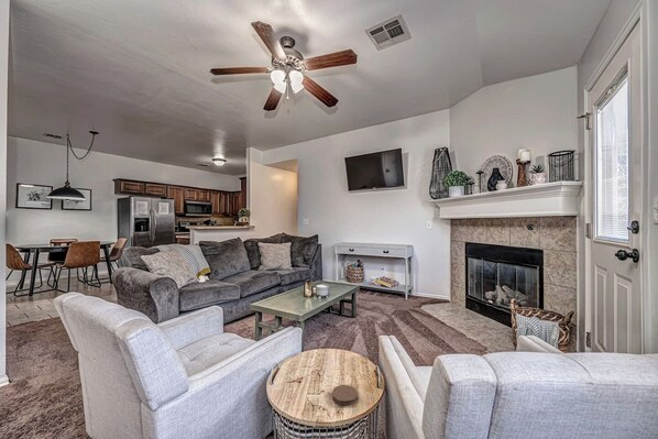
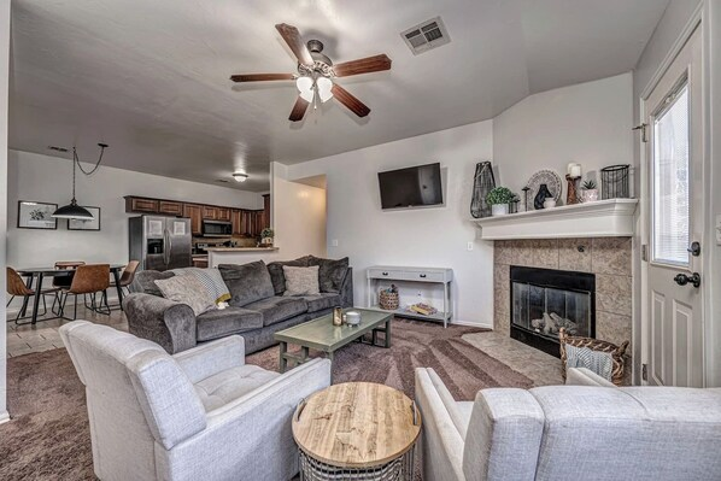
- coaster (344, 394)
